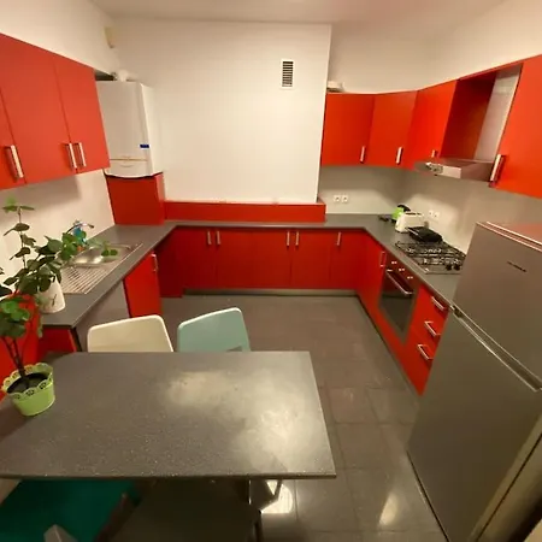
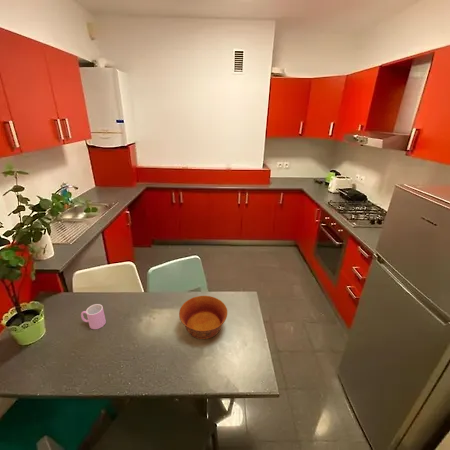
+ bowl (203, 319)
+ cup (92, 316)
